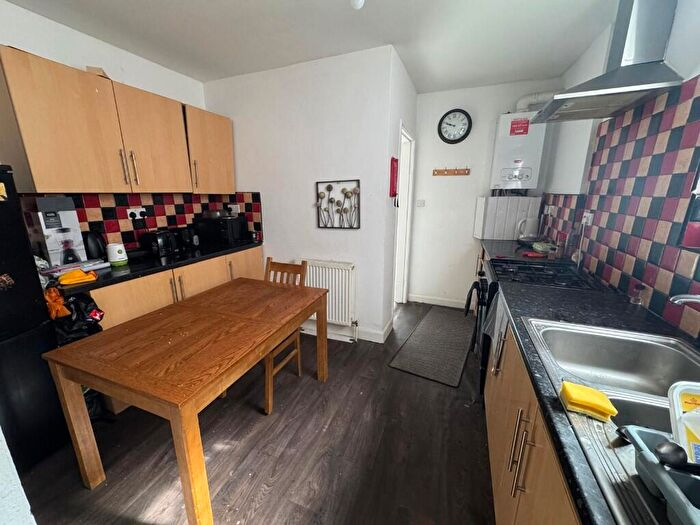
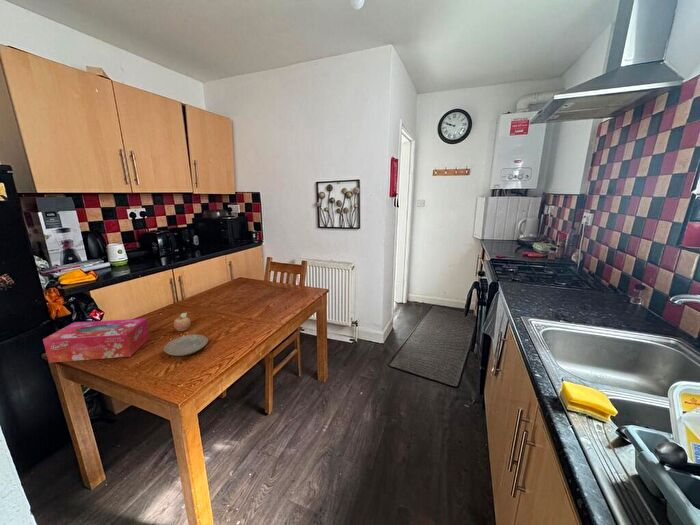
+ tissue box (101, 338)
+ fruit (182, 322)
+ plate (186, 346)
